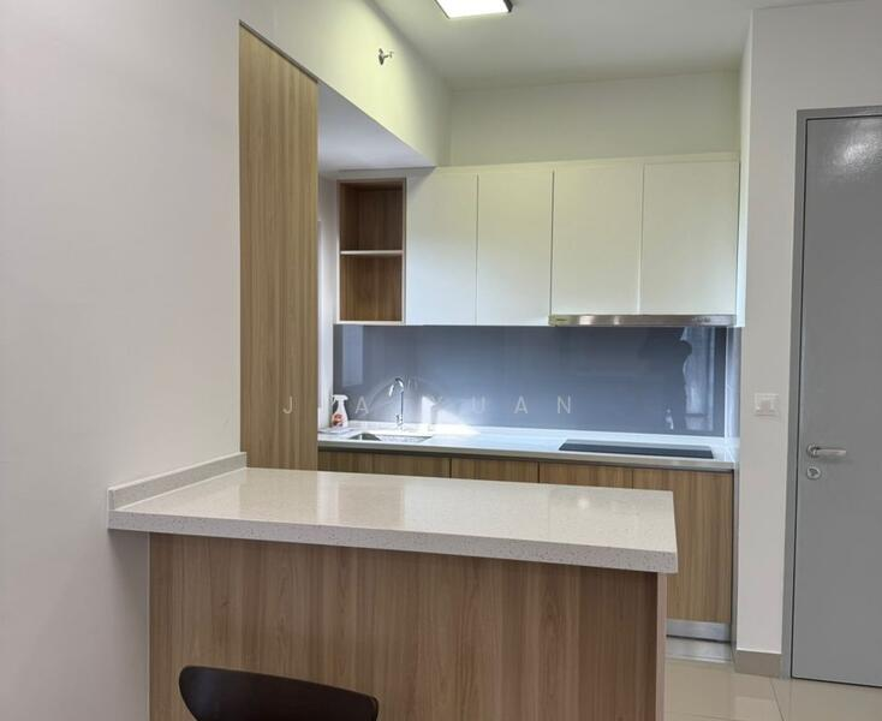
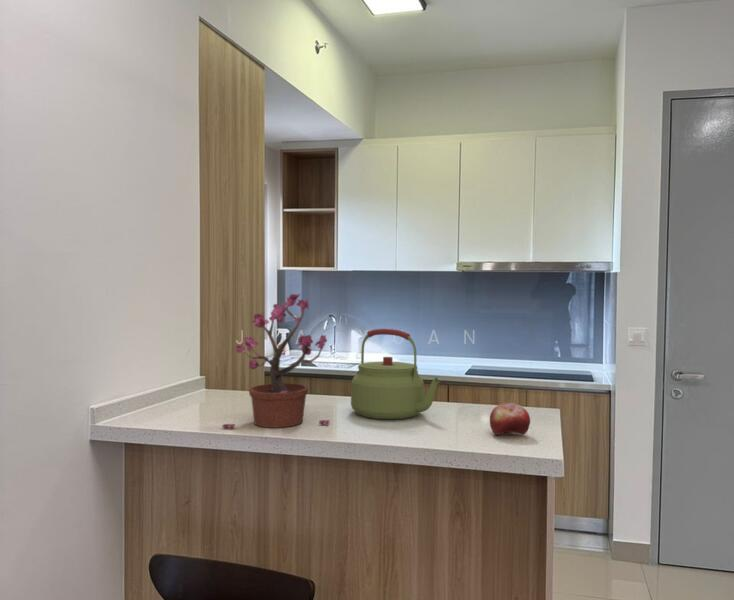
+ potted plant (273, 358)
+ fruit (509, 419)
+ kettle (397, 372)
